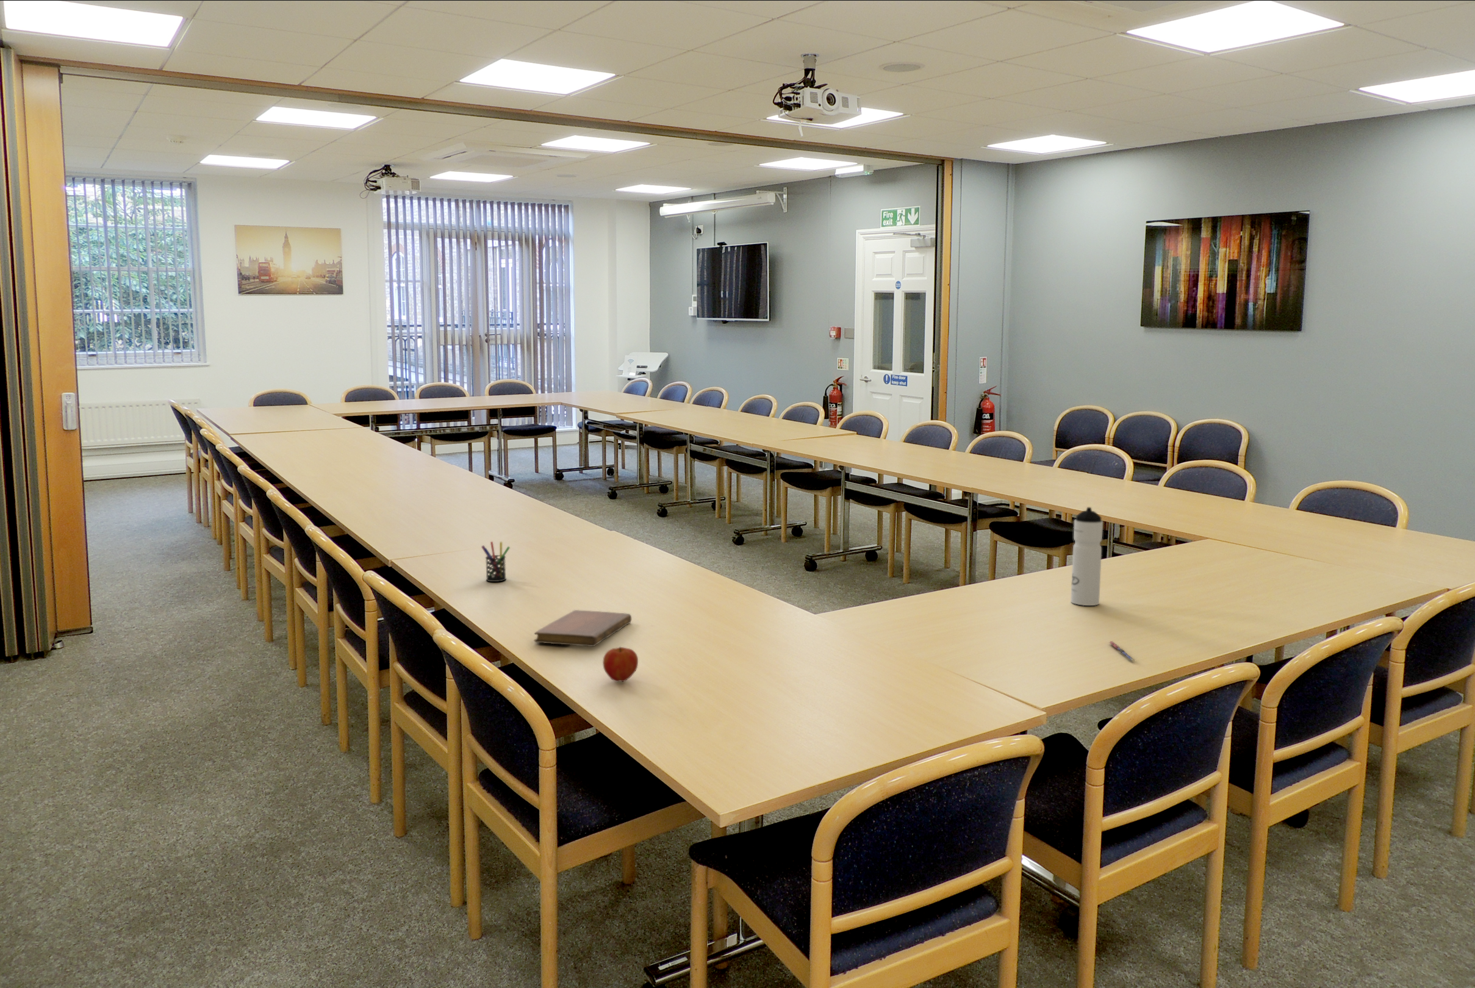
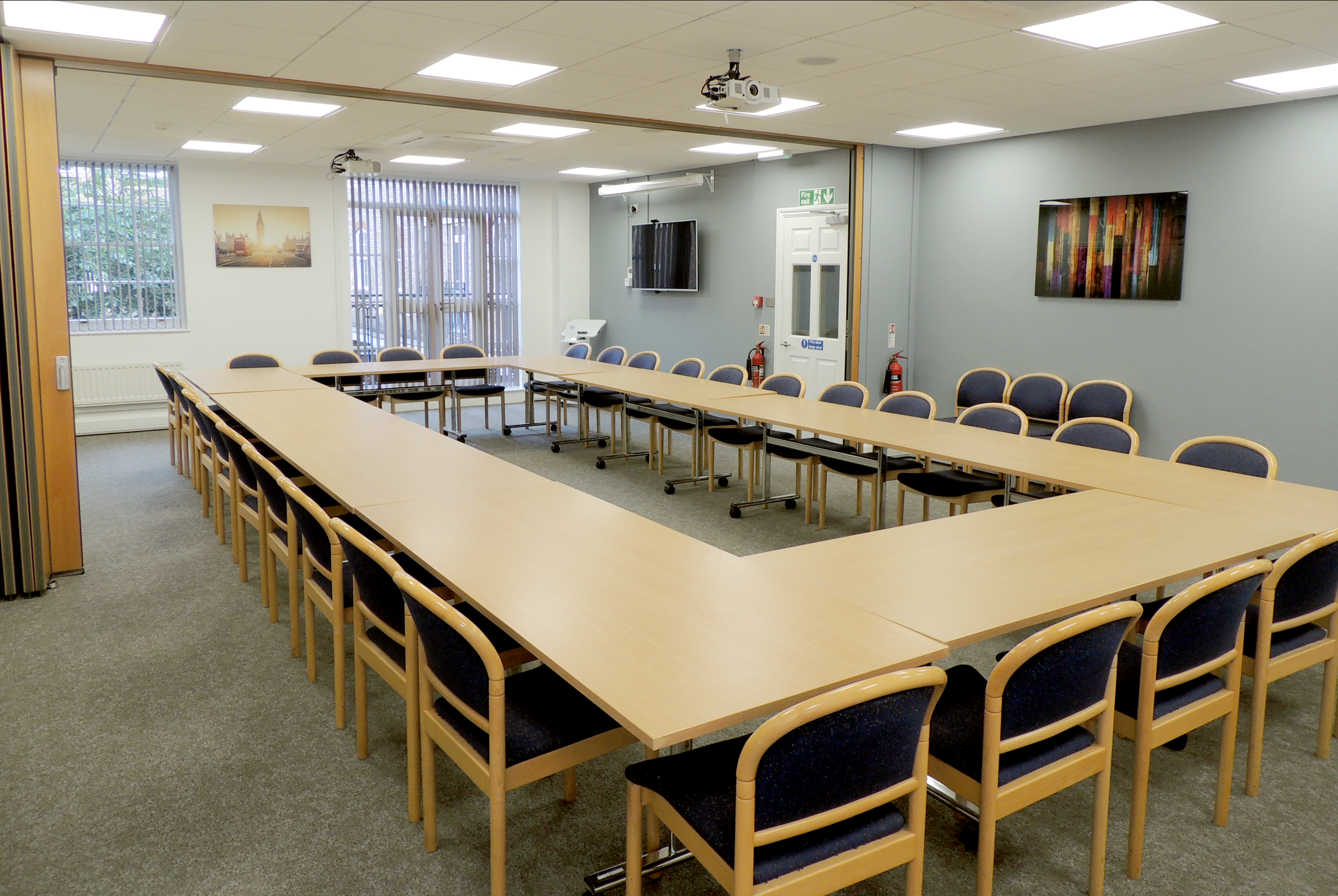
- pen (1121, 651)
- water bottle (1087, 555)
- apple (621, 664)
- notebook (584, 627)
- pen holder (497, 560)
